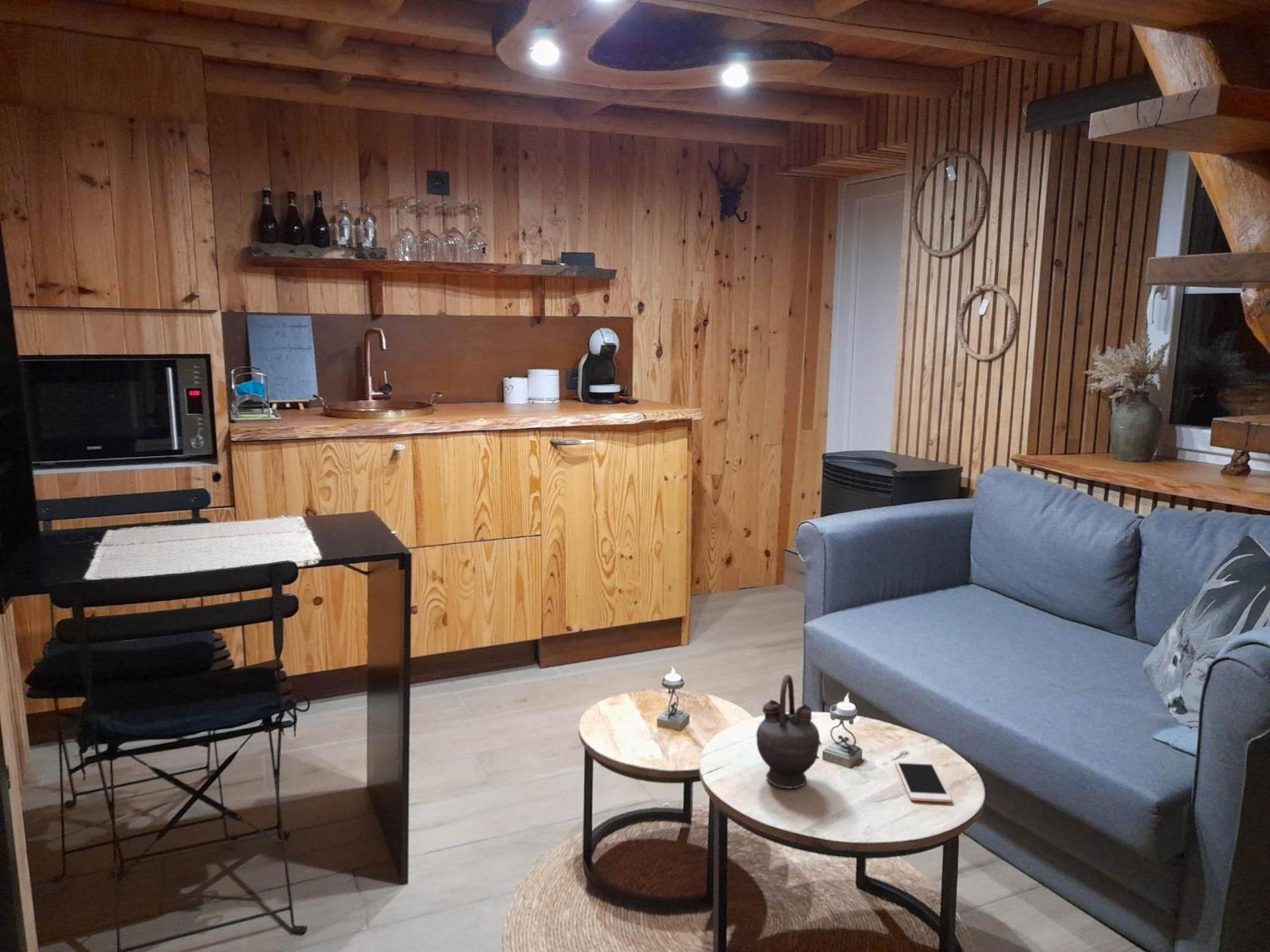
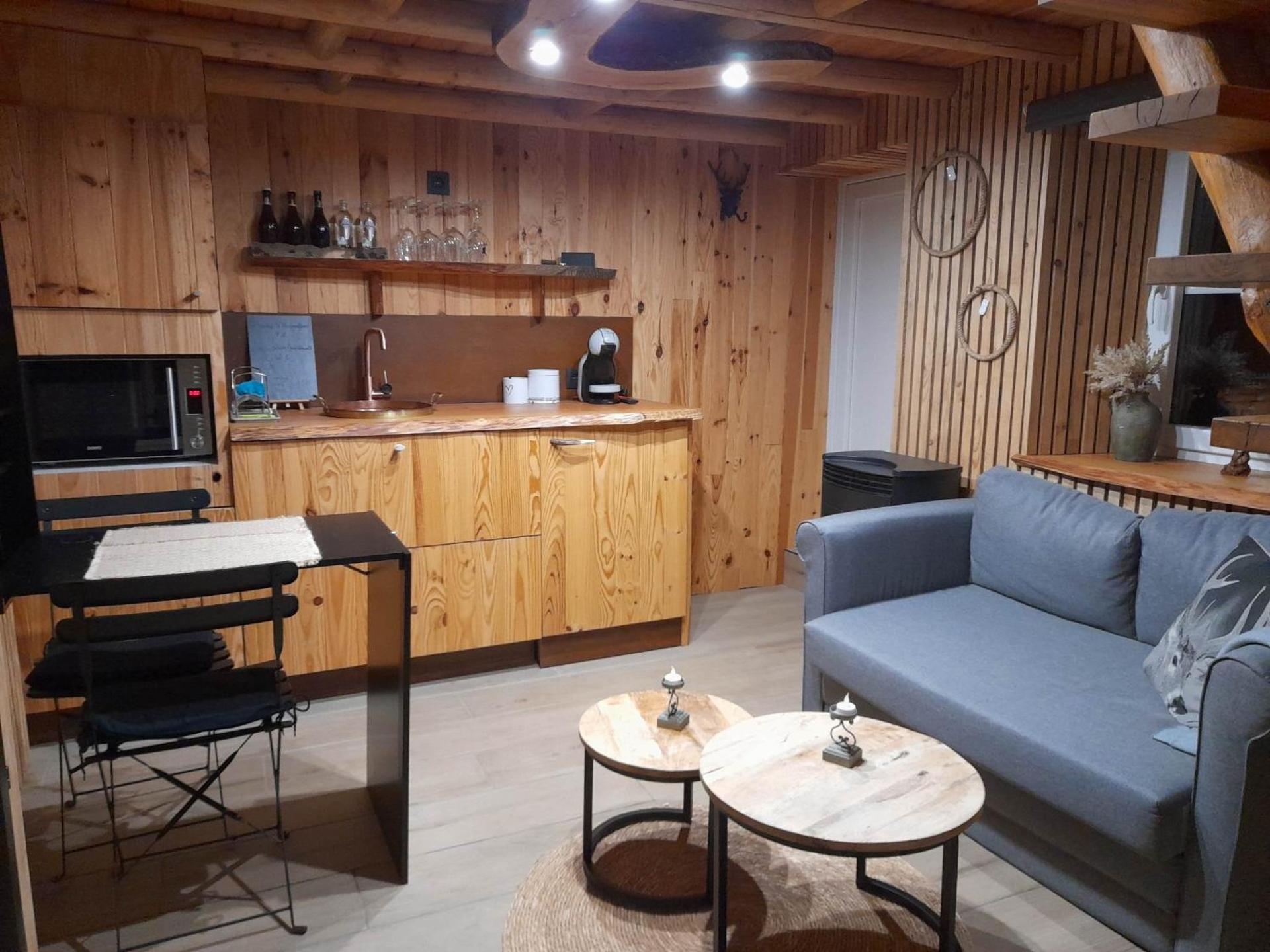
- cell phone (921, 780)
- teapot (790, 726)
